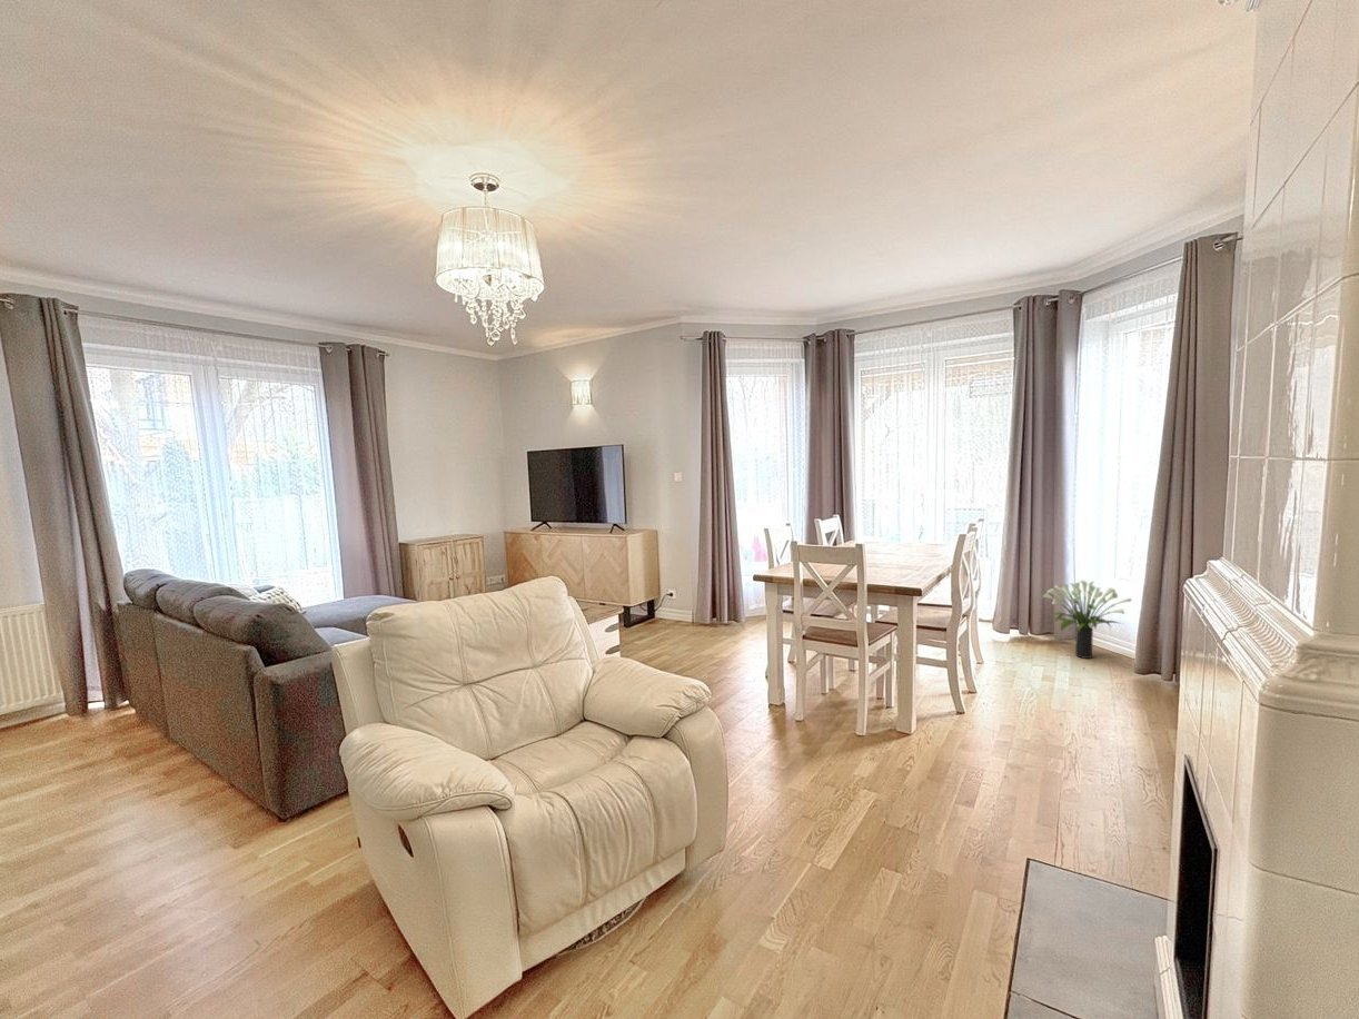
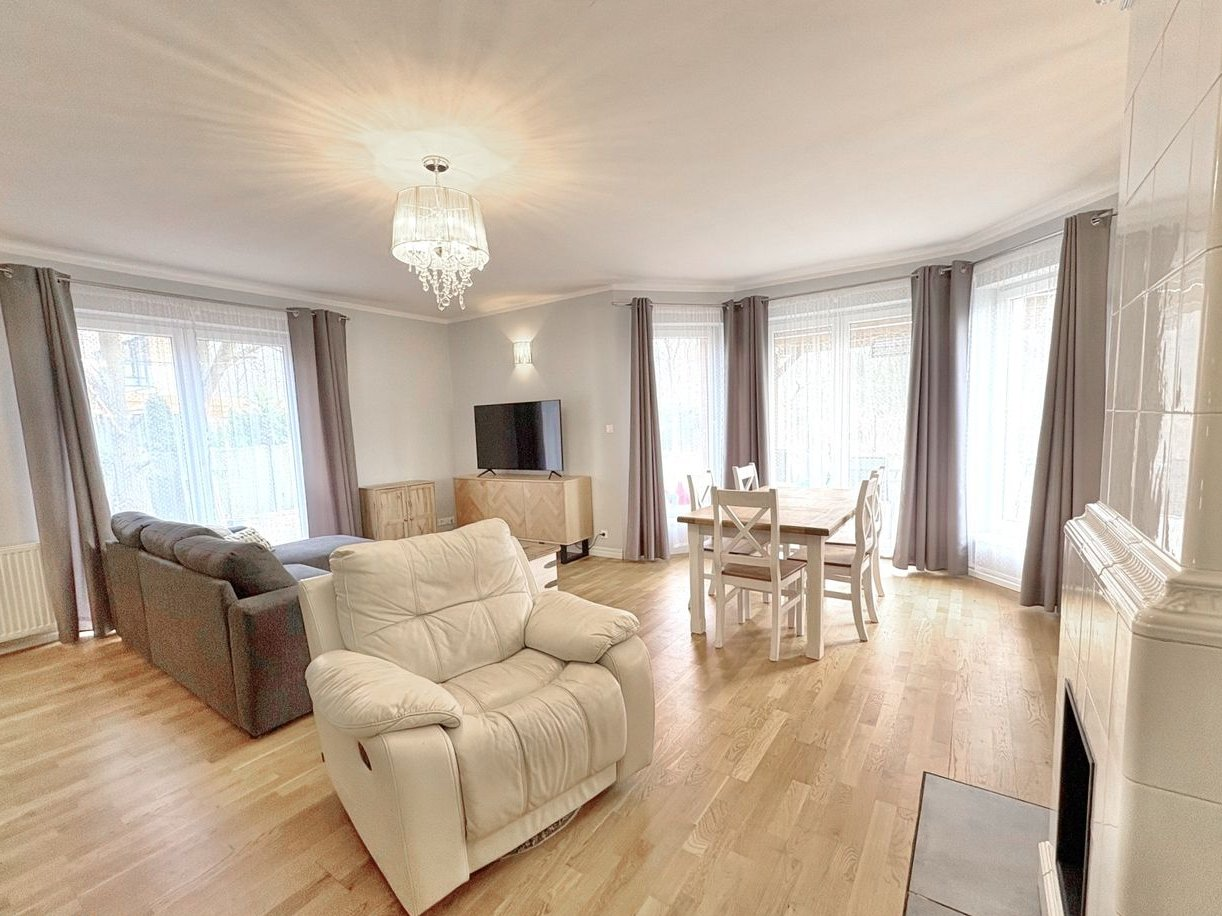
- potted plant (1087, 619)
